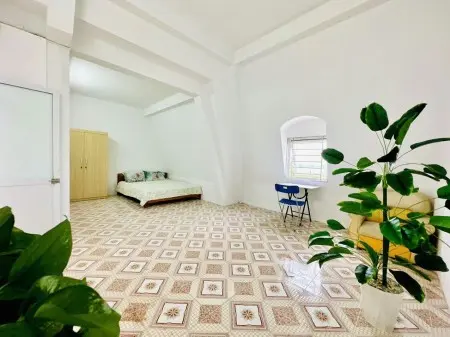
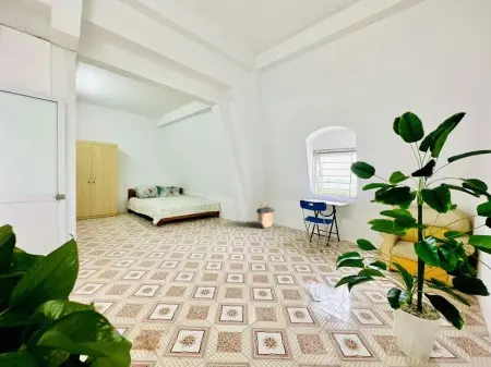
+ laundry hamper (265, 213)
